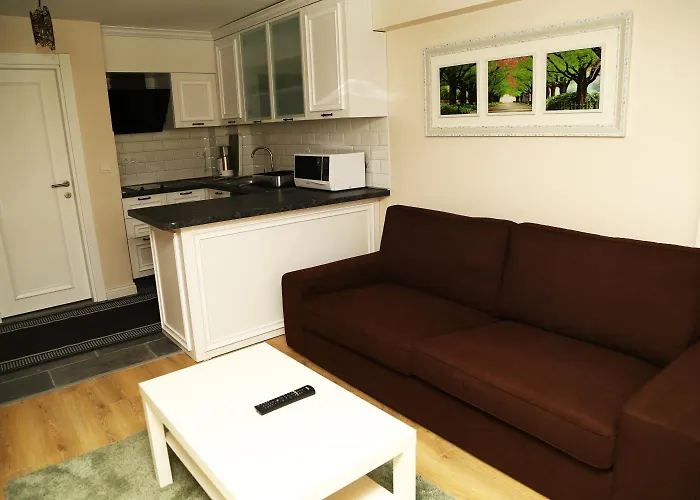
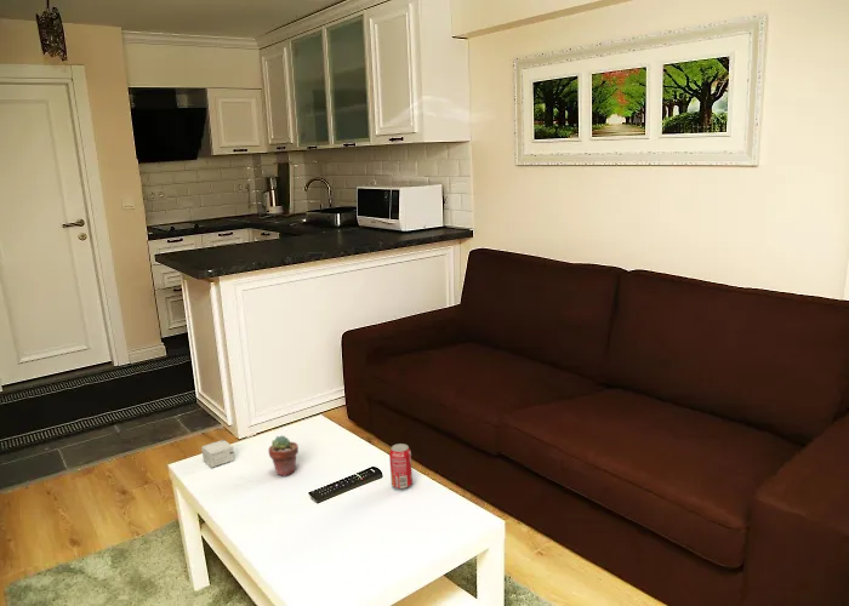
+ beverage can (400, 465)
+ small box (217, 452)
+ potted succulent (284, 453)
